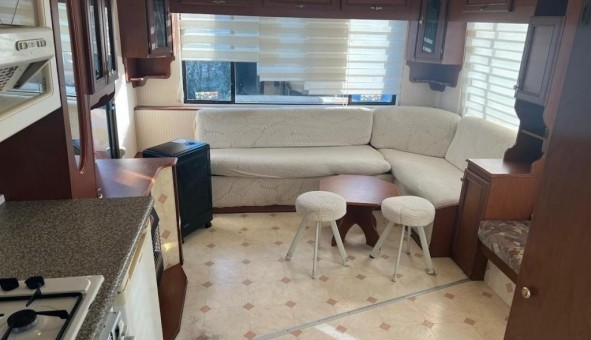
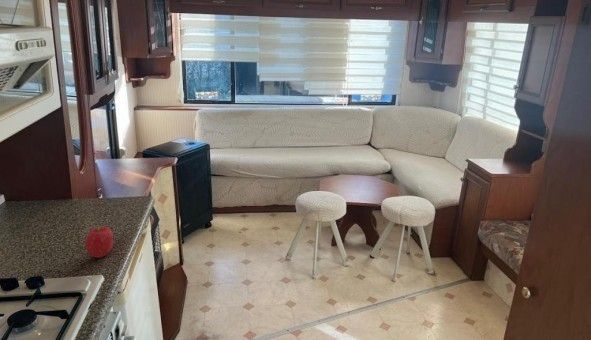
+ fruit (99, 241)
